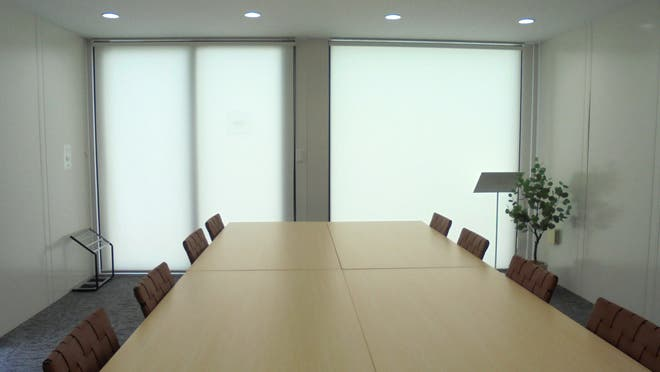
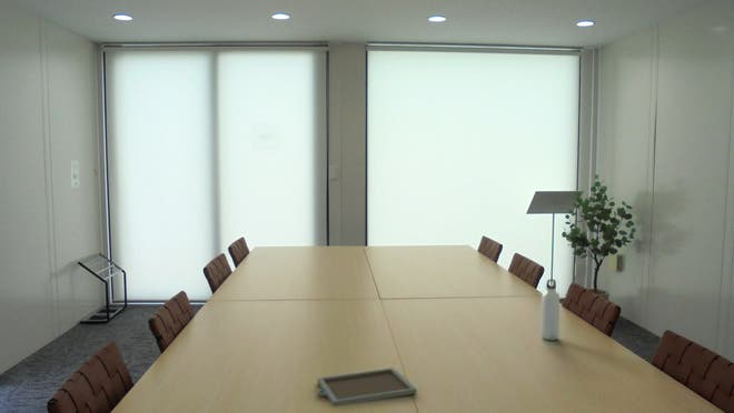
+ water bottle (550, 309)
+ clipboard (361, 385)
